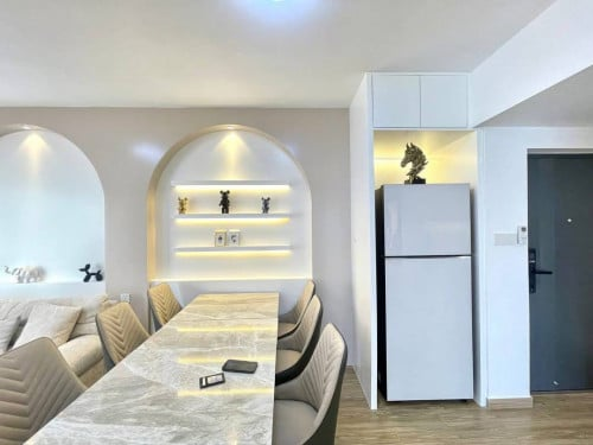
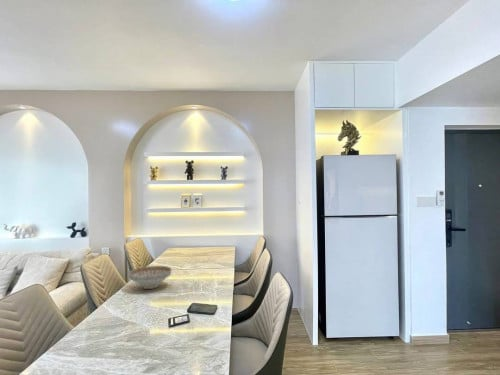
+ decorative bowl (150, 278)
